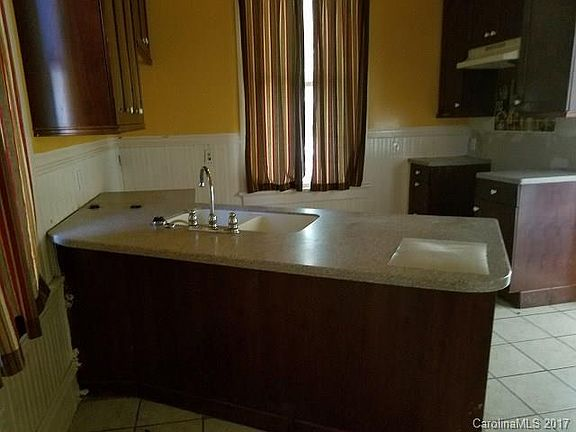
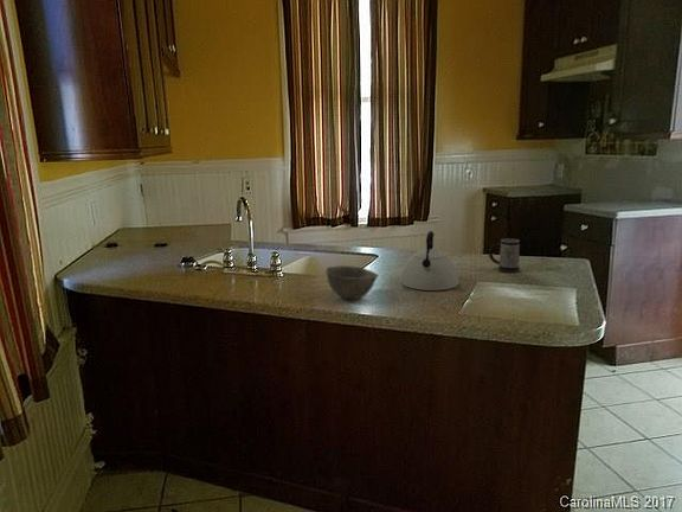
+ bowl (352, 282)
+ mug (504, 254)
+ kettle (429, 257)
